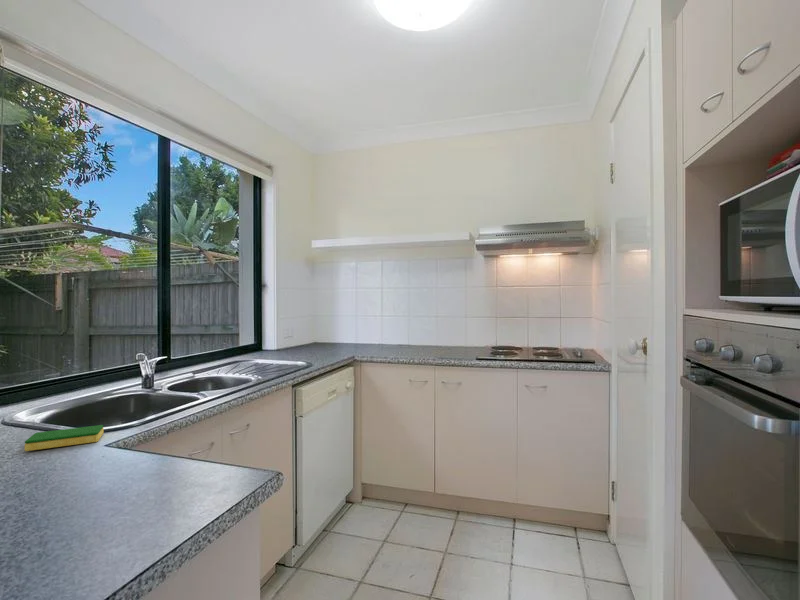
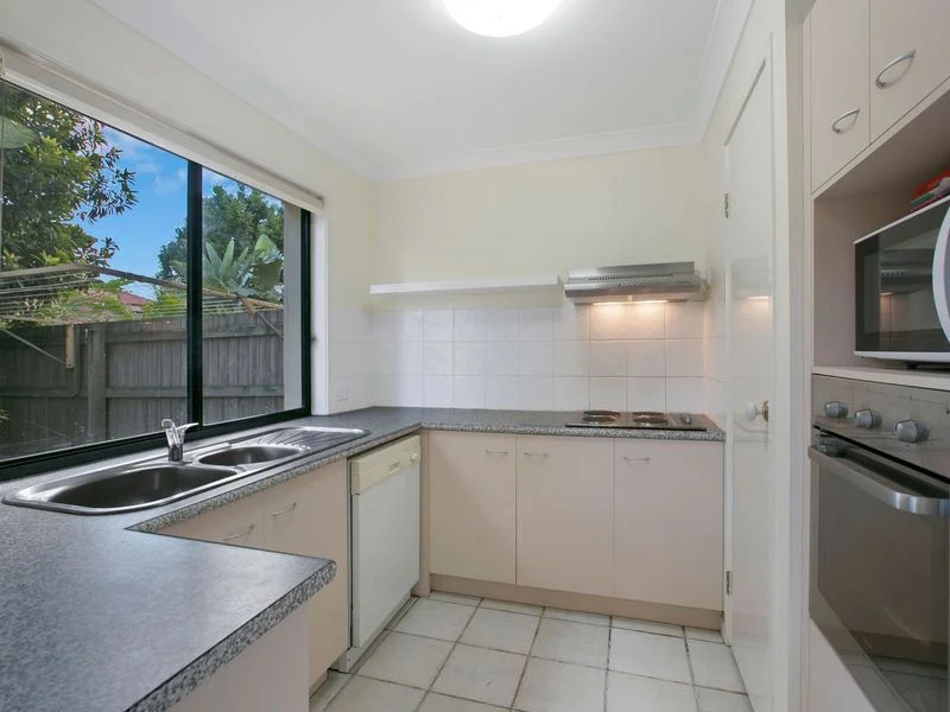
- dish sponge (66, 437)
